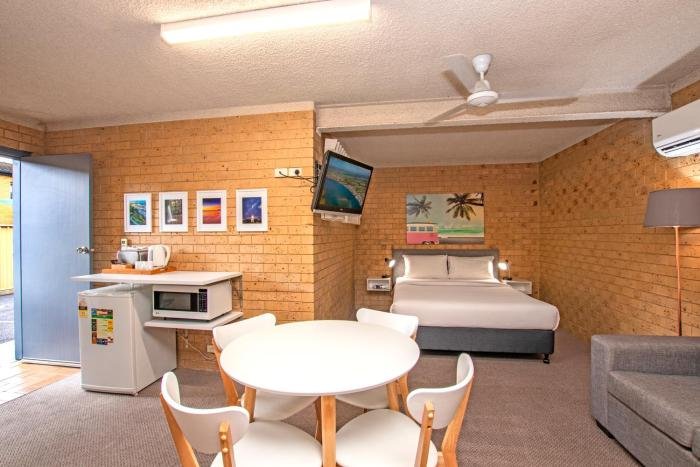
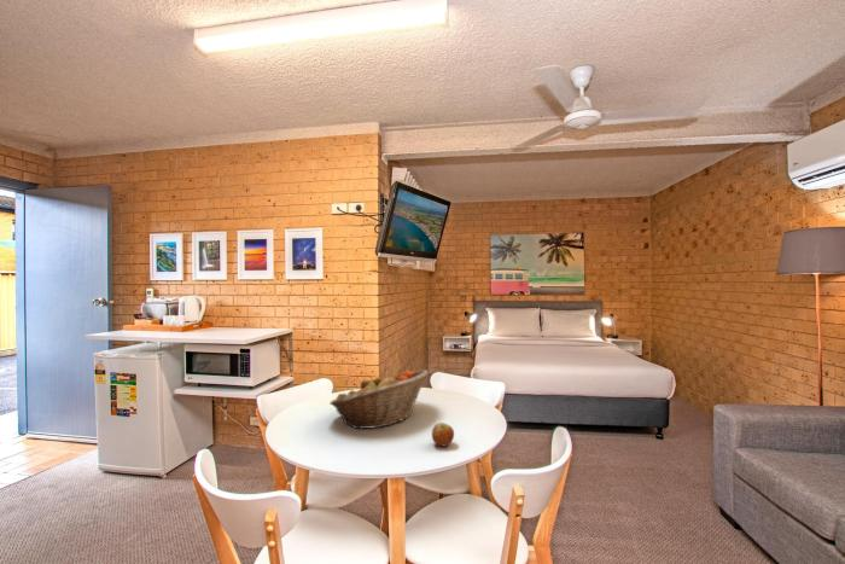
+ fruit basket (381, 394)
+ apple (442, 434)
